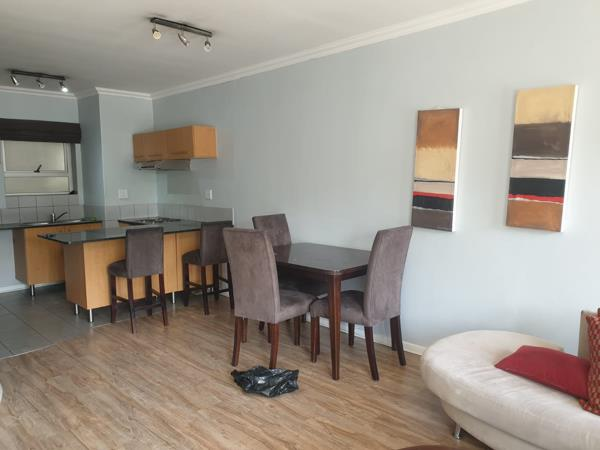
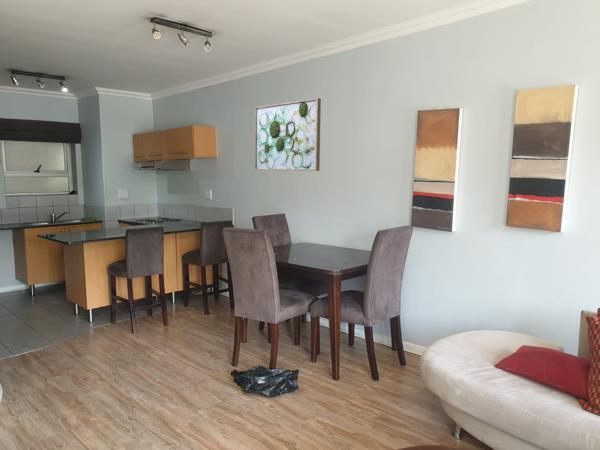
+ wall art (284, 137)
